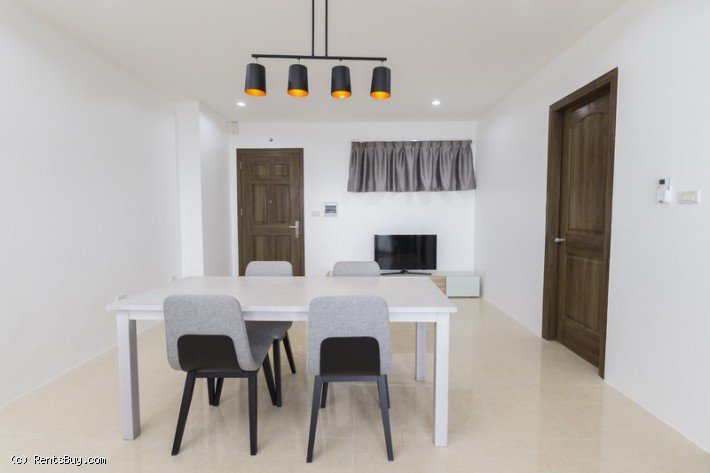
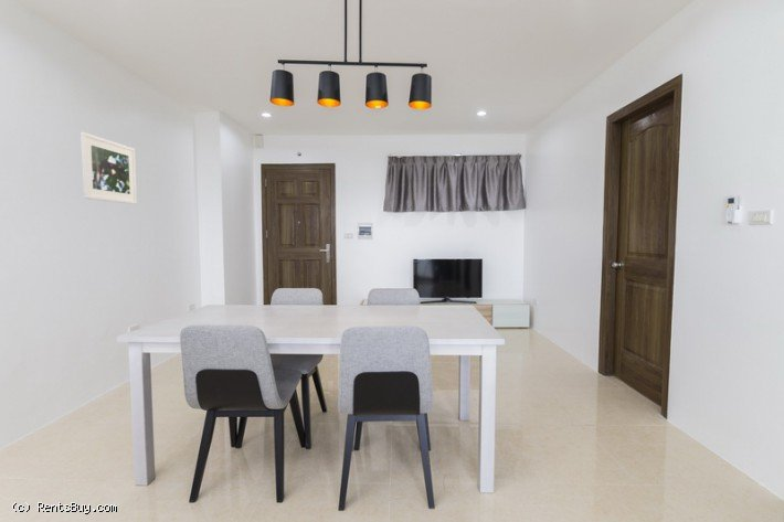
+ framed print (110, 171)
